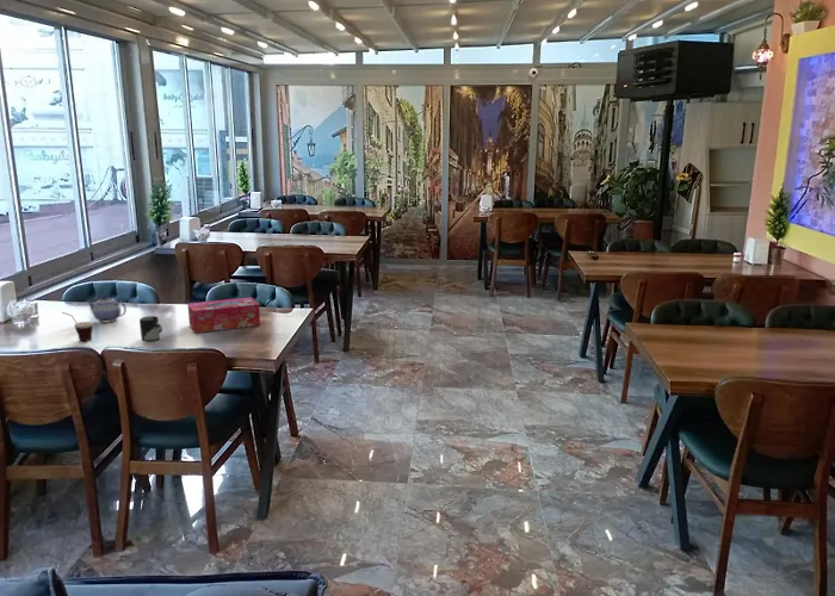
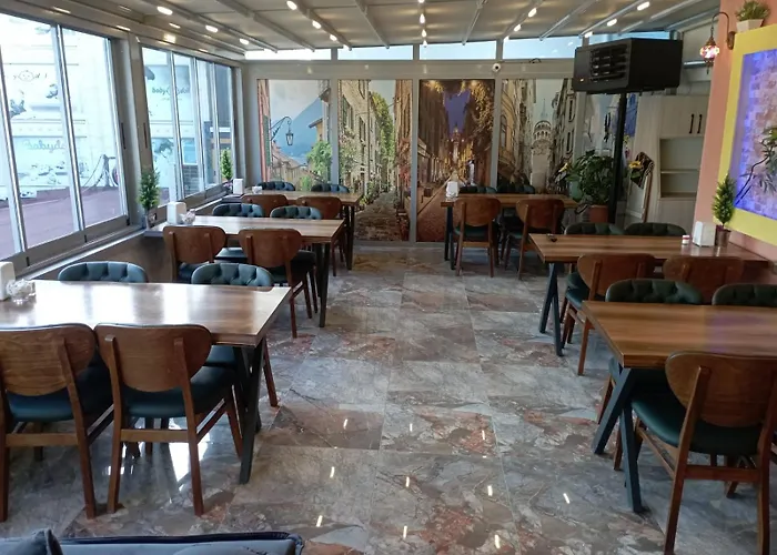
- cup (78, 325)
- tissue box (223, 313)
- cup (151, 329)
- teapot (106, 308)
